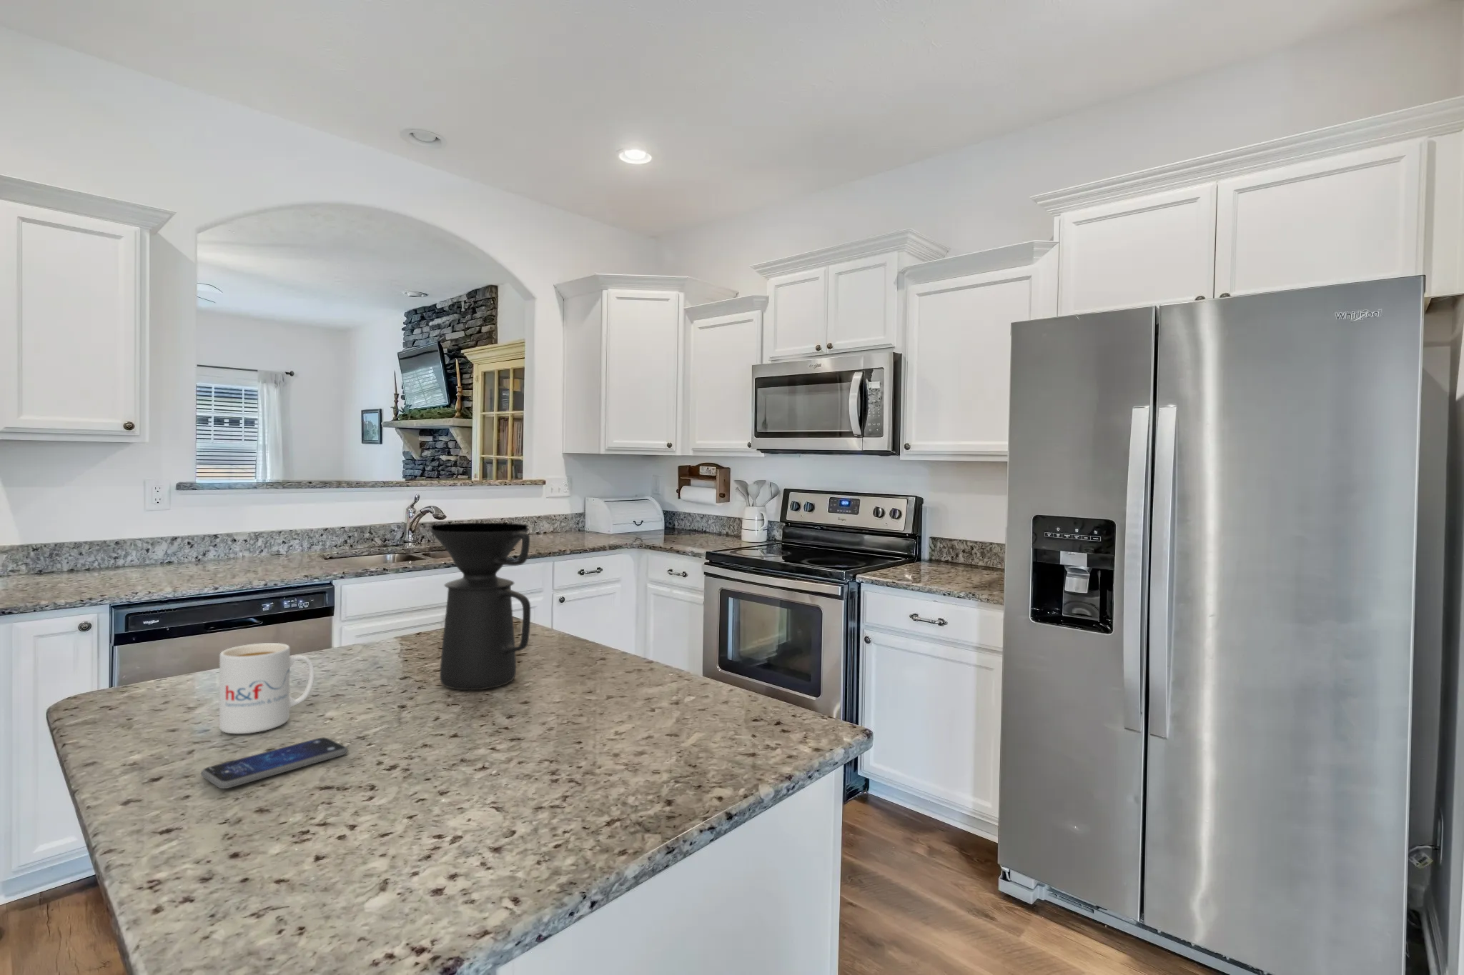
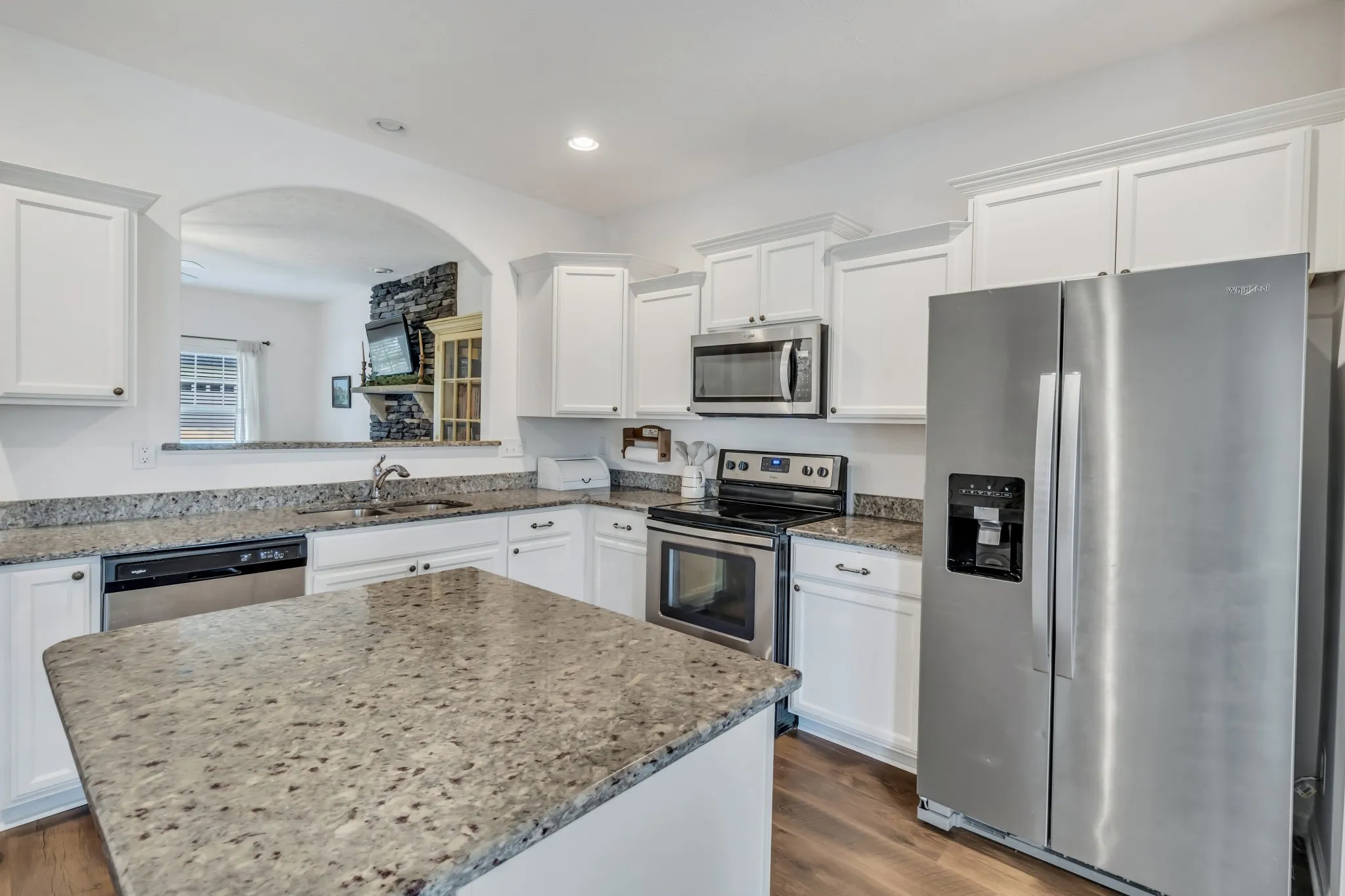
- coffee maker (479, 603)
- smartphone (278, 761)
- mug (268, 684)
